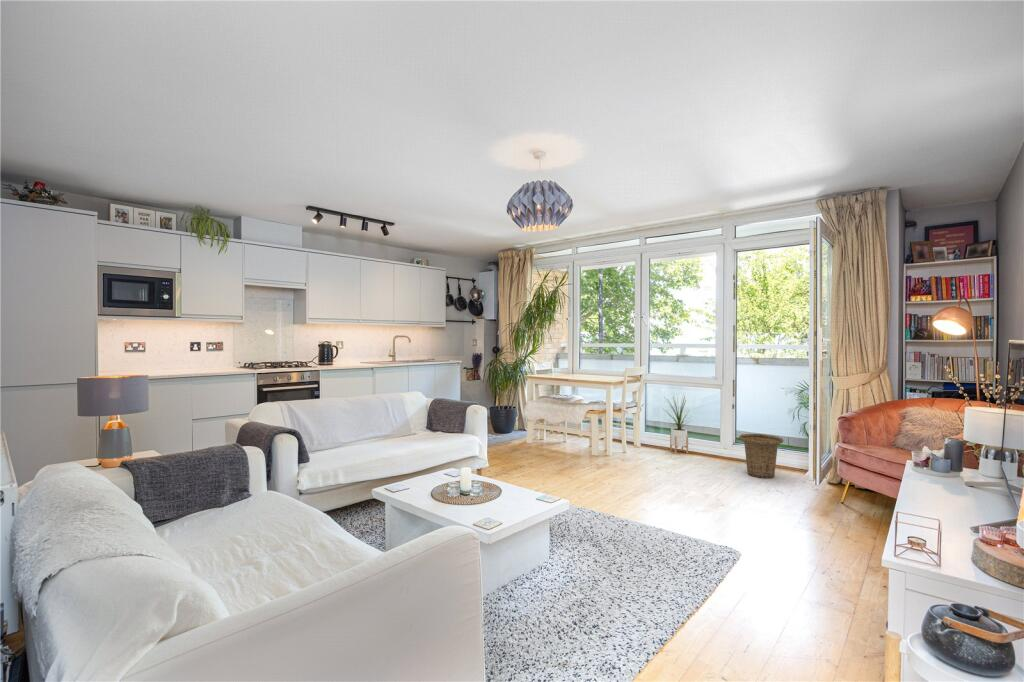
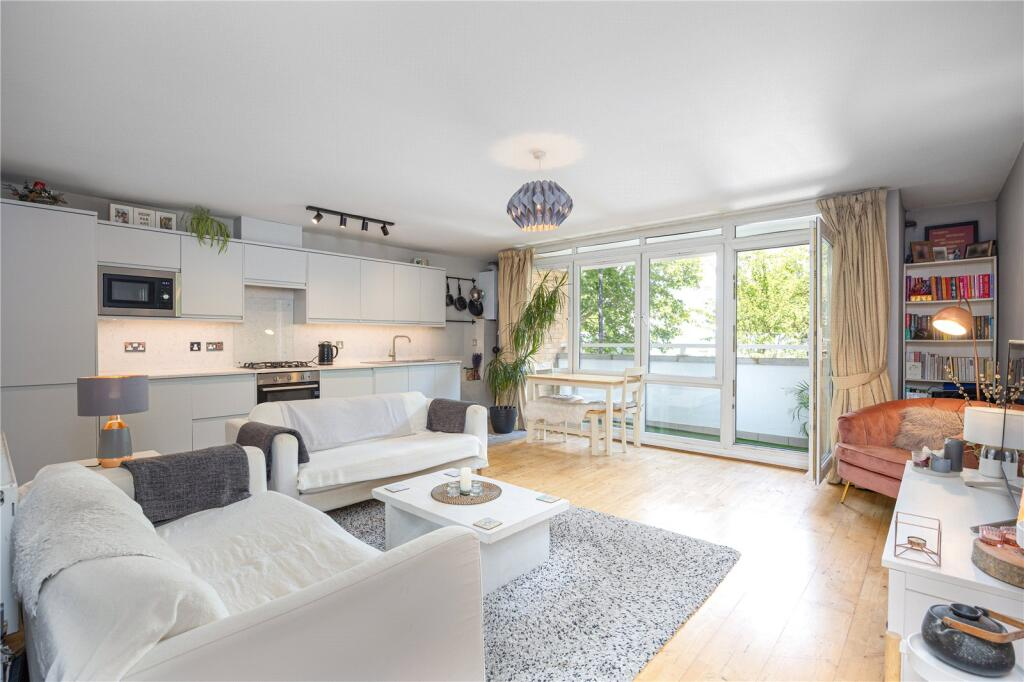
- basket (760, 456)
- house plant (679, 422)
